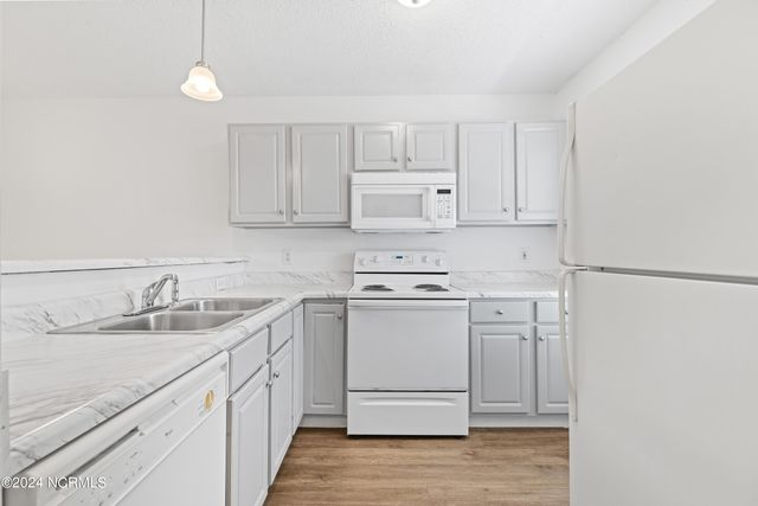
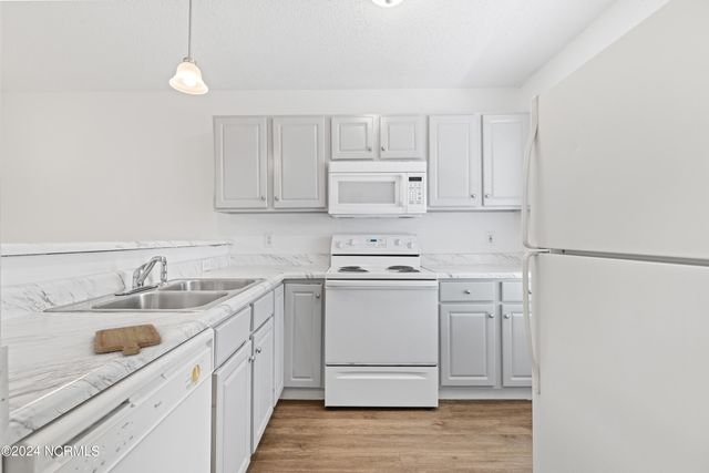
+ chopping board (127, 339)
